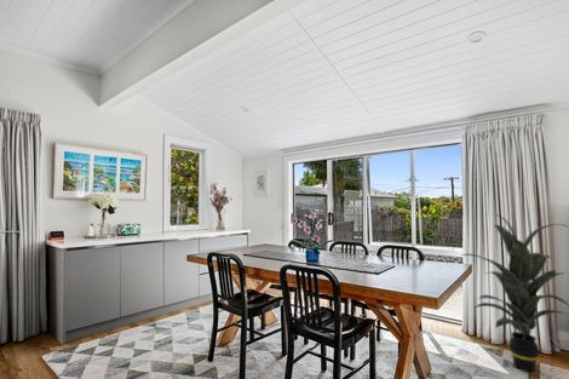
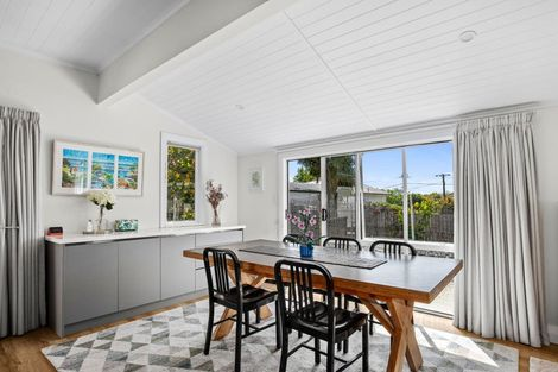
- indoor plant (516, 288)
